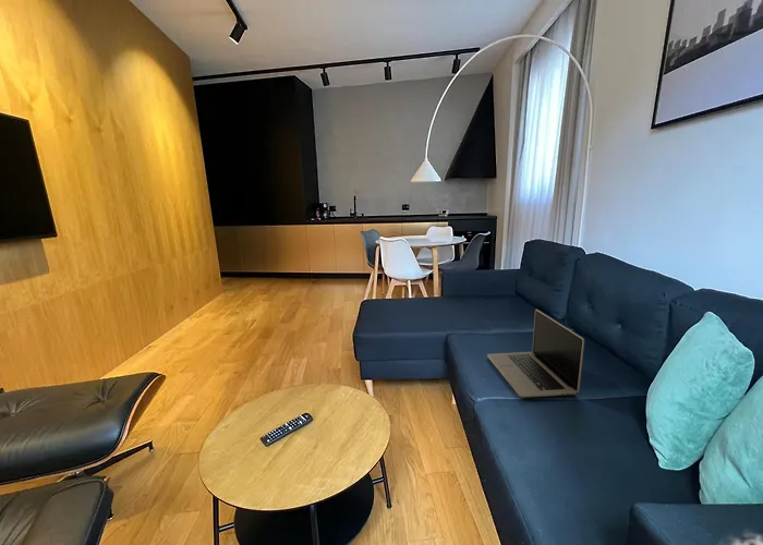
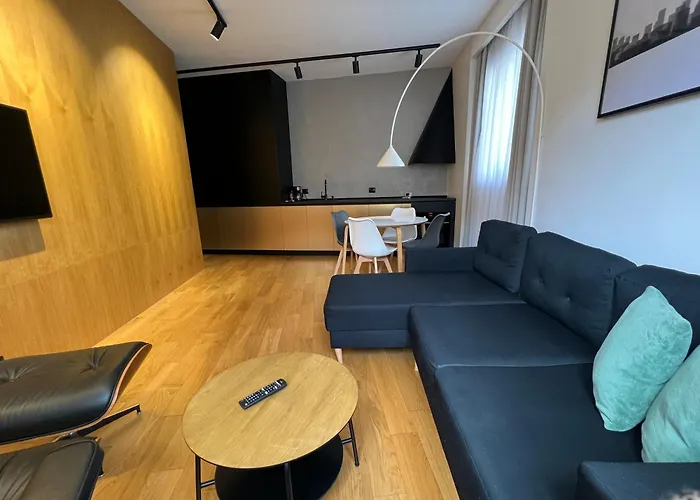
- laptop (532, 349)
